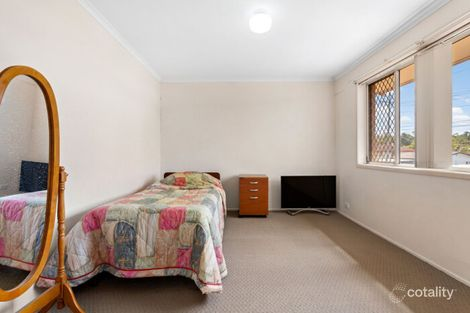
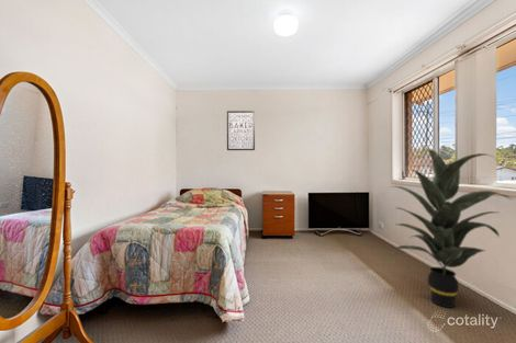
+ wall art (240, 130)
+ indoor plant (441, 224)
